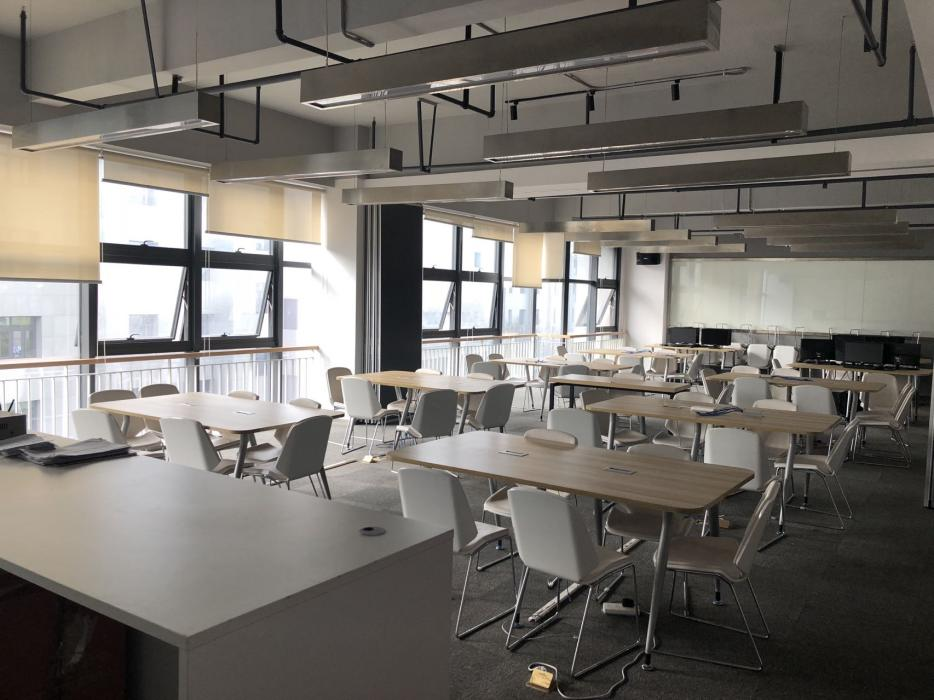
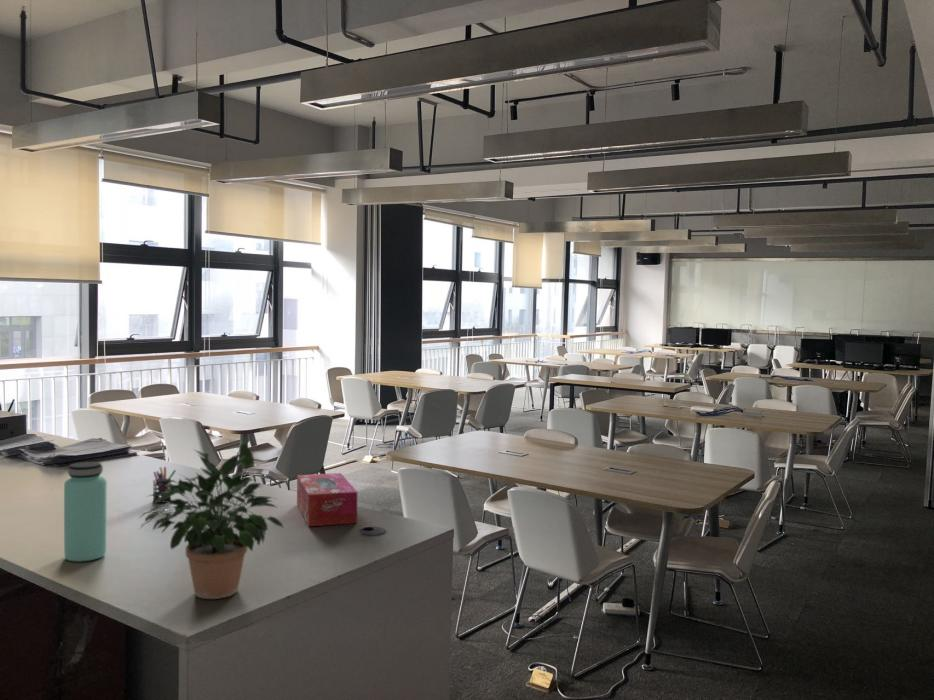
+ potted plant (206, 521)
+ pen holder (164, 483)
+ bottle (85, 510)
+ tissue box (325, 498)
